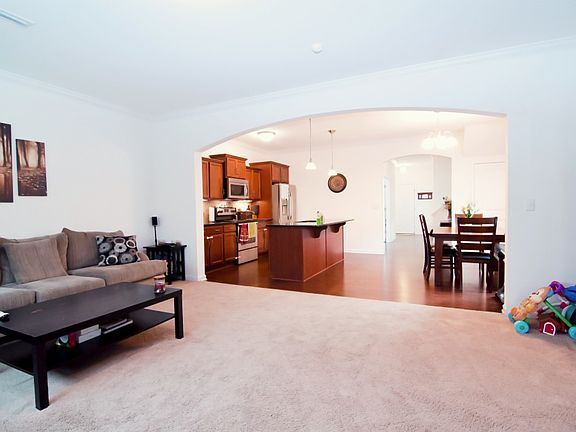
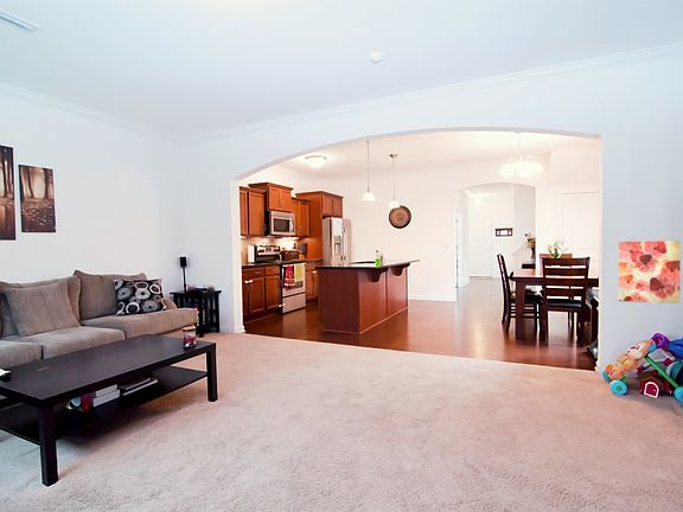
+ wall art (647, 271)
